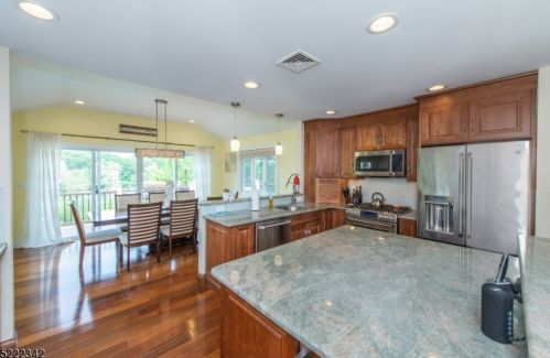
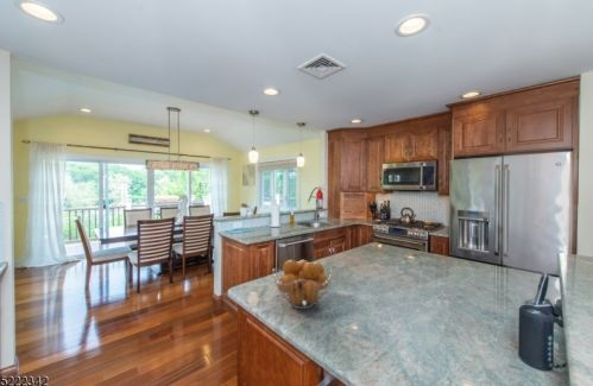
+ fruit basket (302, 281)
